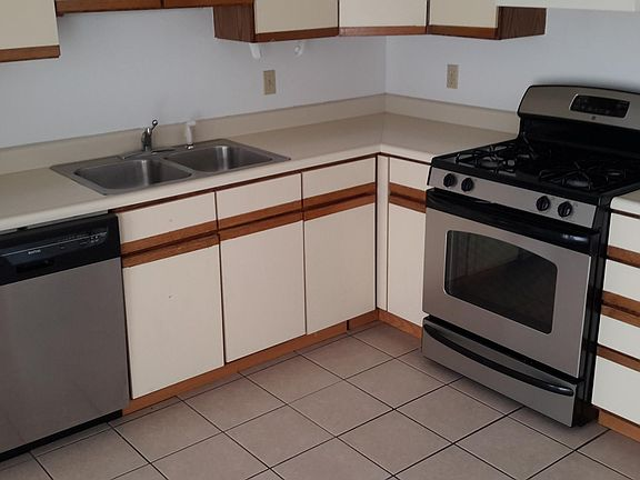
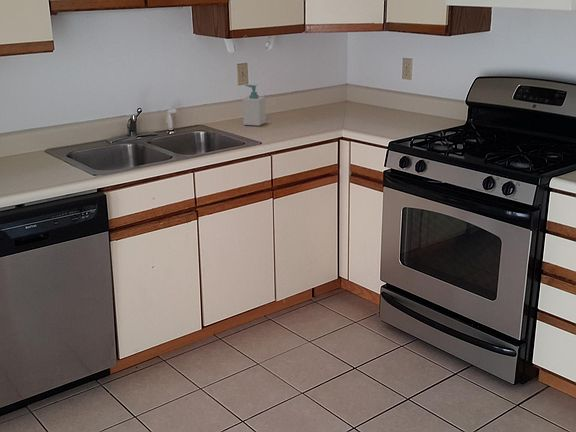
+ soap bottle (254, 104)
